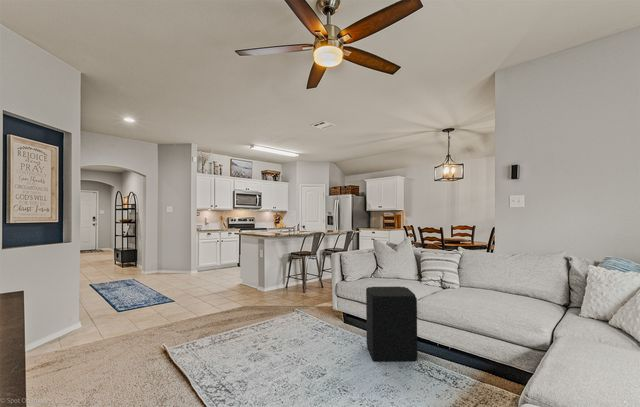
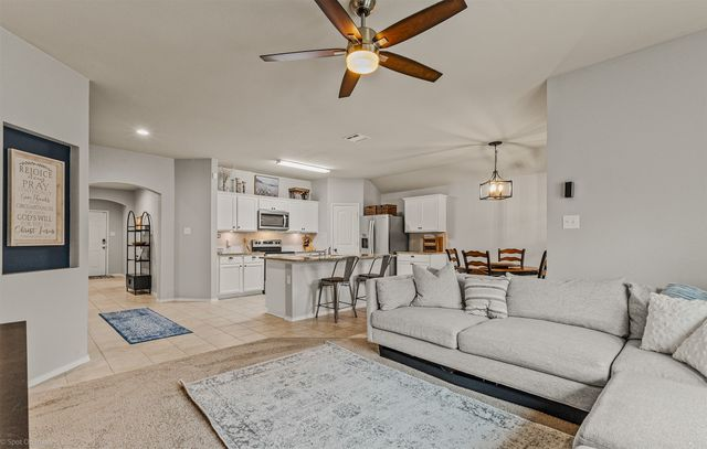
- pouf (392, 322)
